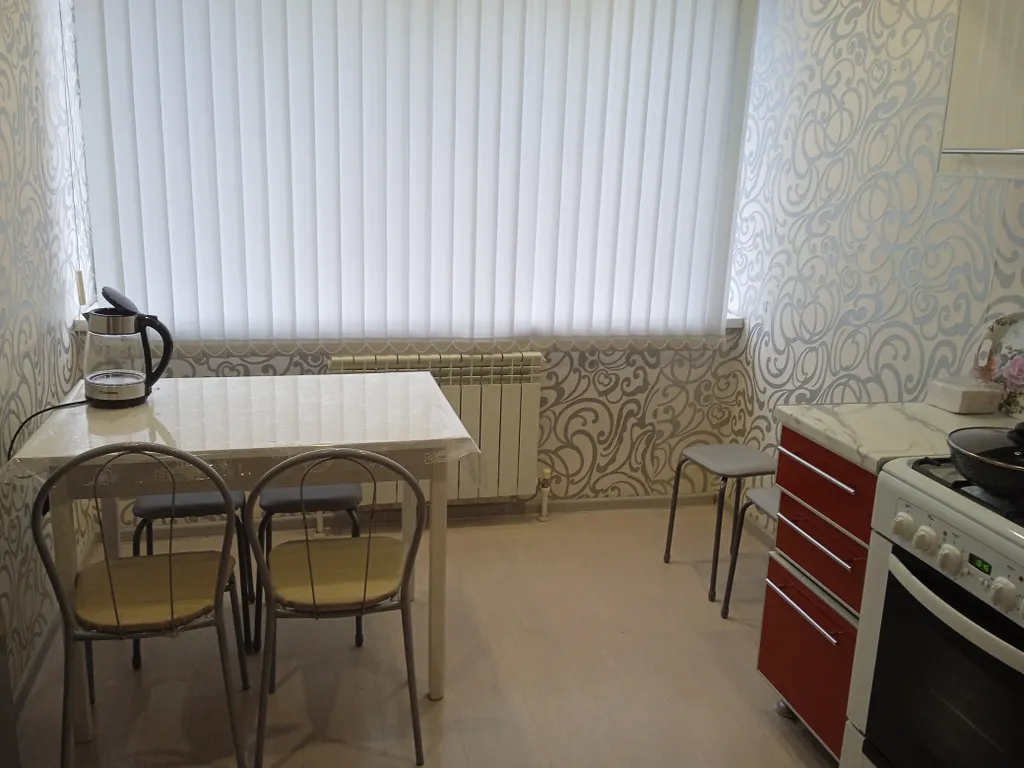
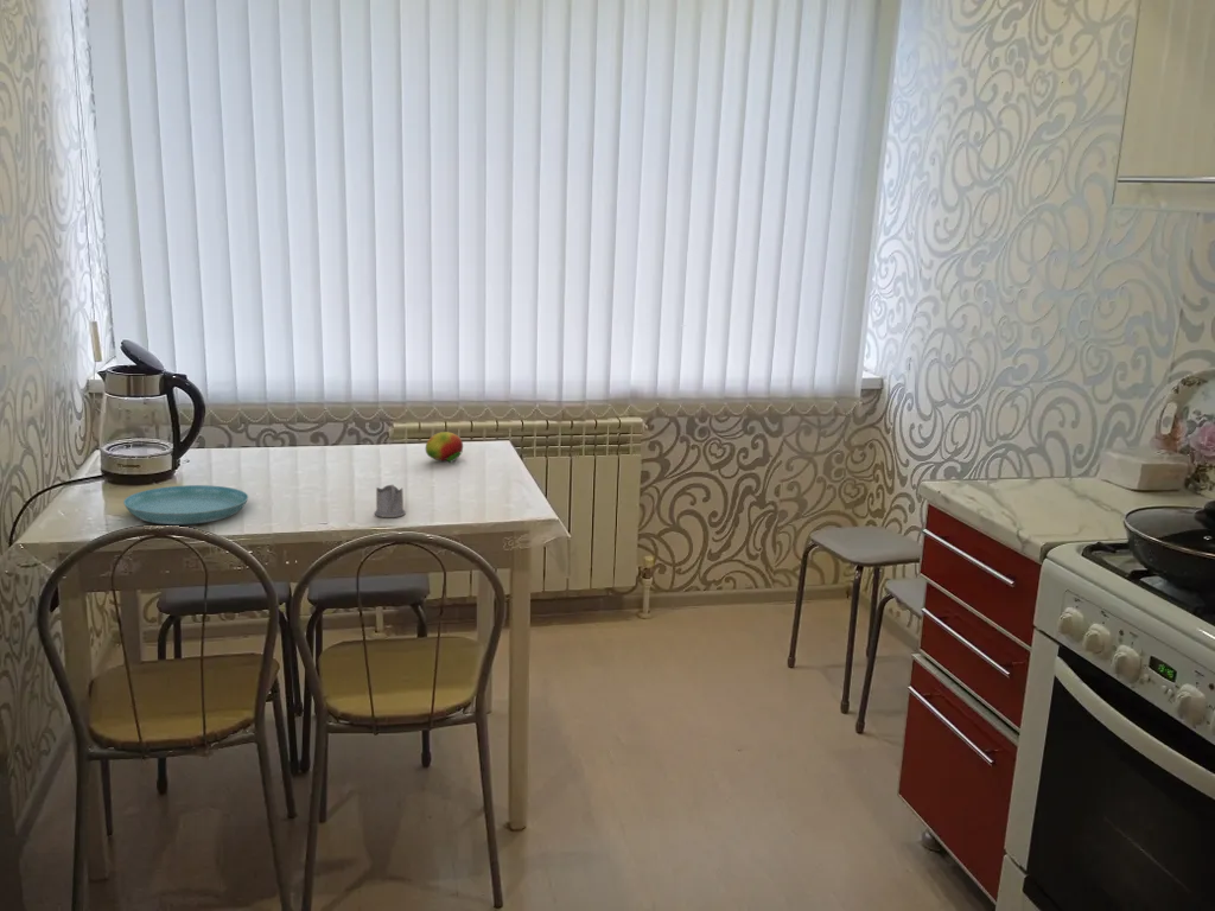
+ saucer (187, 505)
+ fruit (444, 446)
+ tea glass holder (389, 493)
